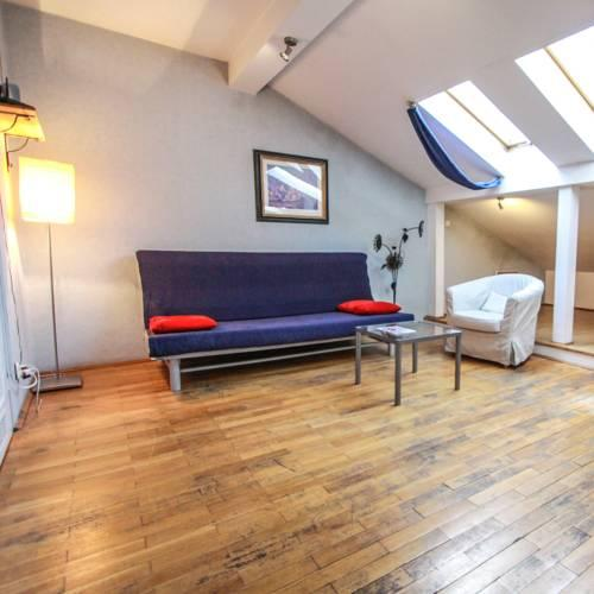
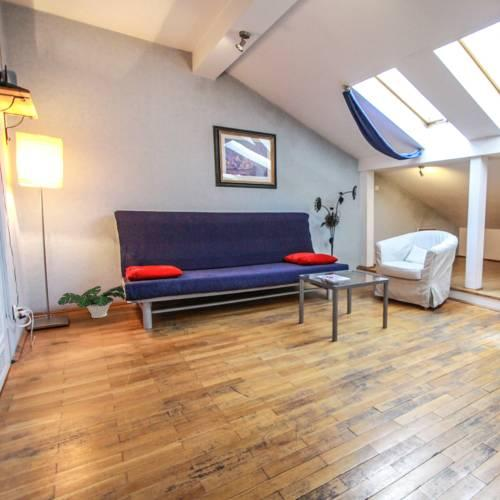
+ potted plant (94, 304)
